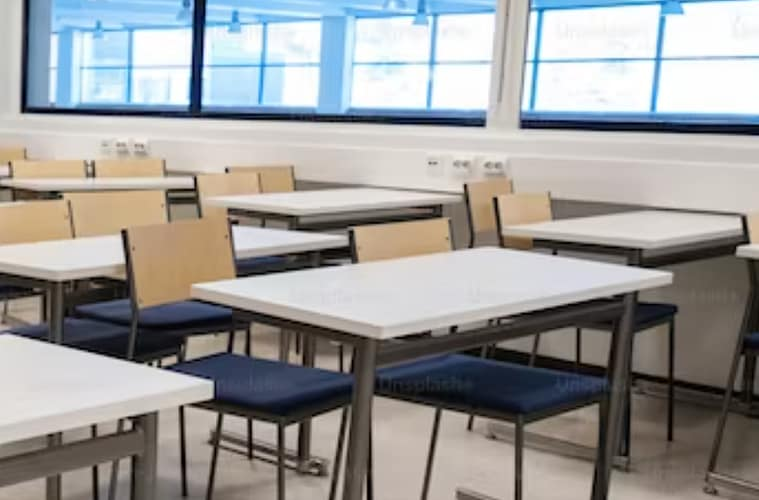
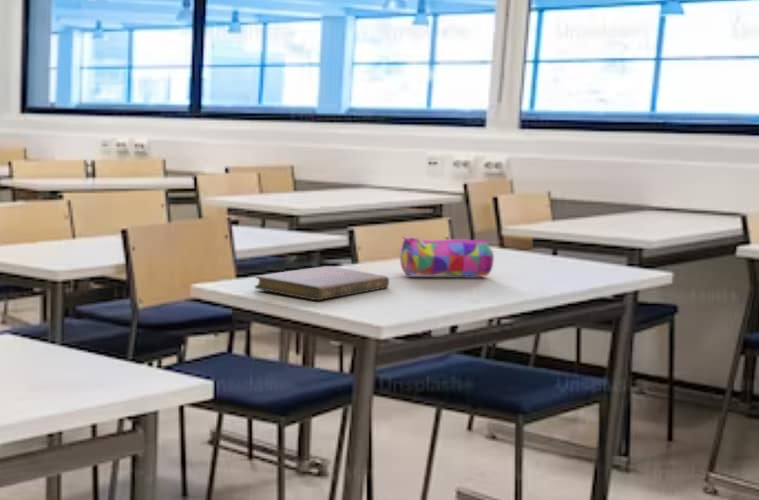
+ notebook (323, 282)
+ pencil case (446, 256)
